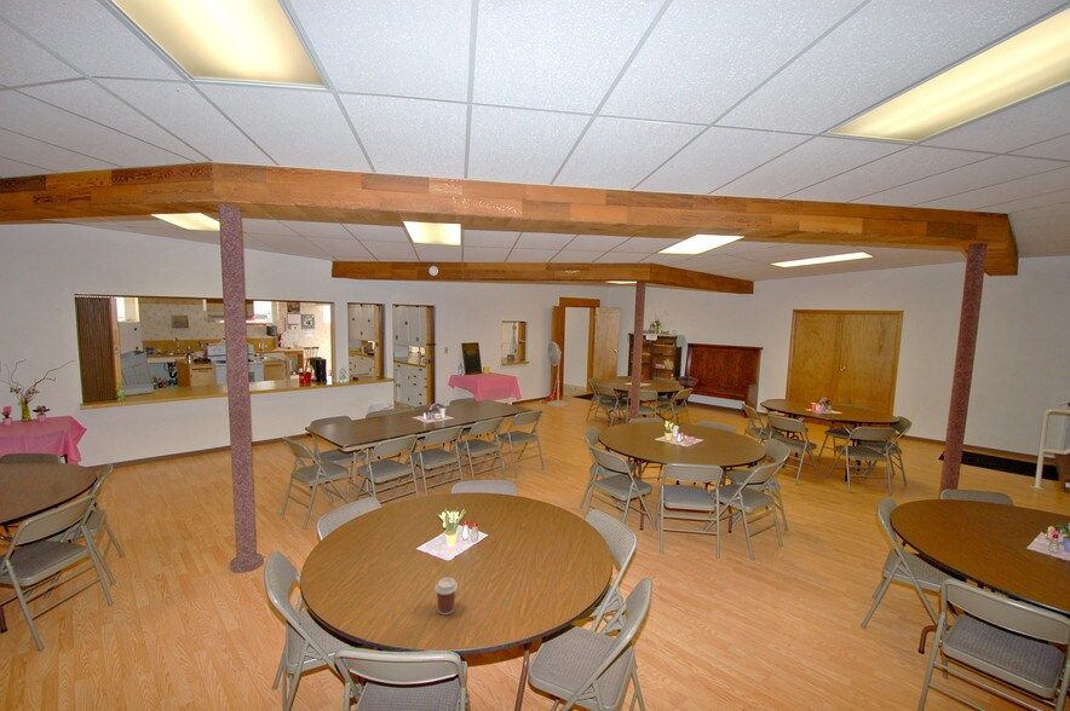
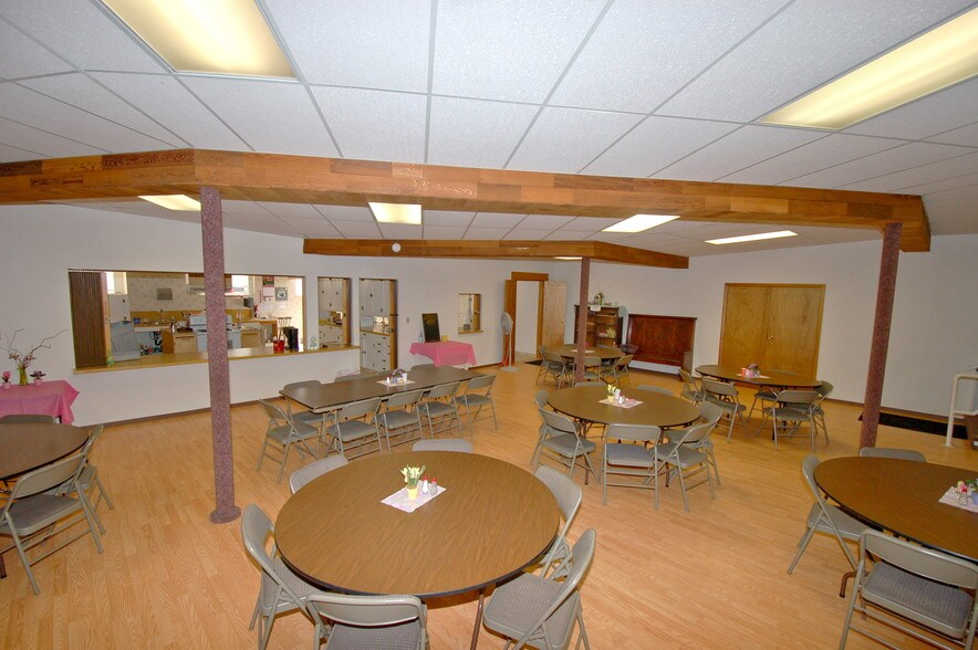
- coffee cup (445, 595)
